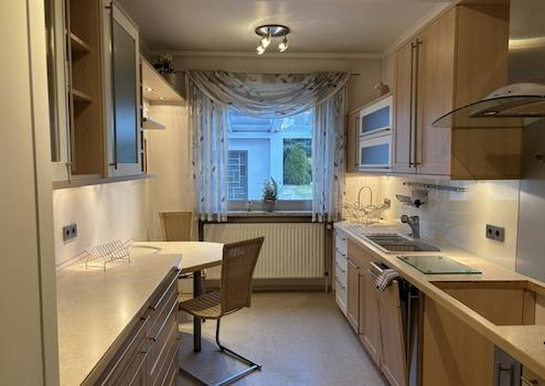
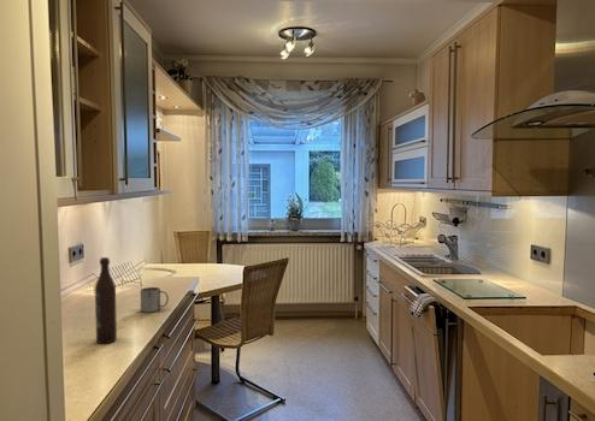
+ mug (154, 298)
+ wine bottle (105, 298)
